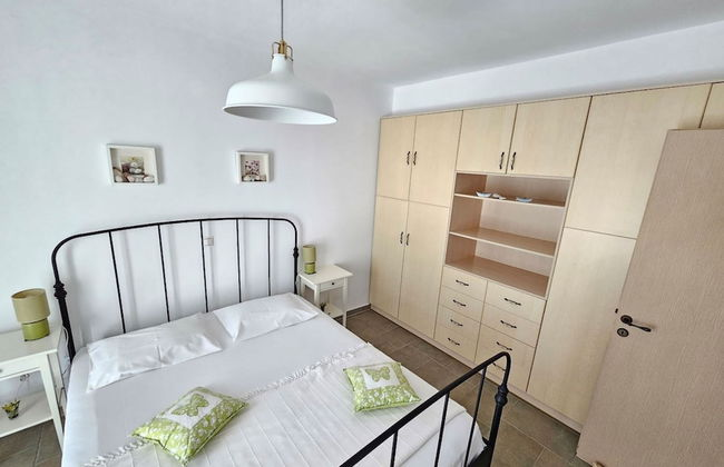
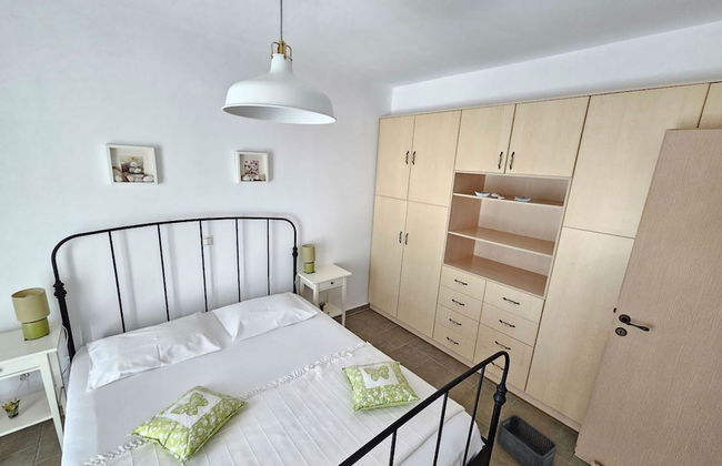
+ storage bin (525, 443)
